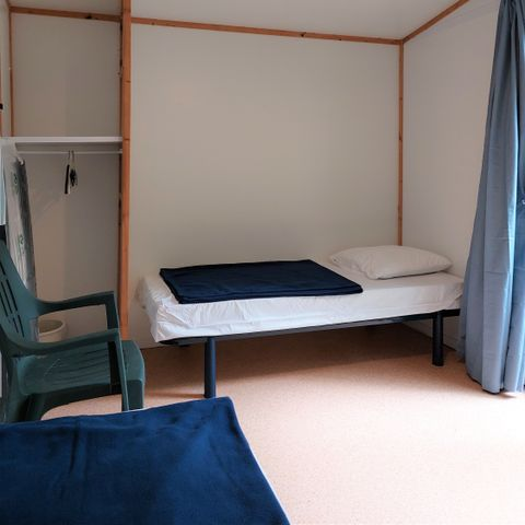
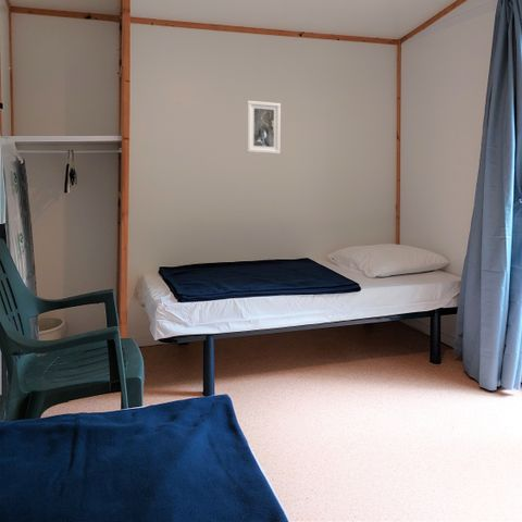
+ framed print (263, 127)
